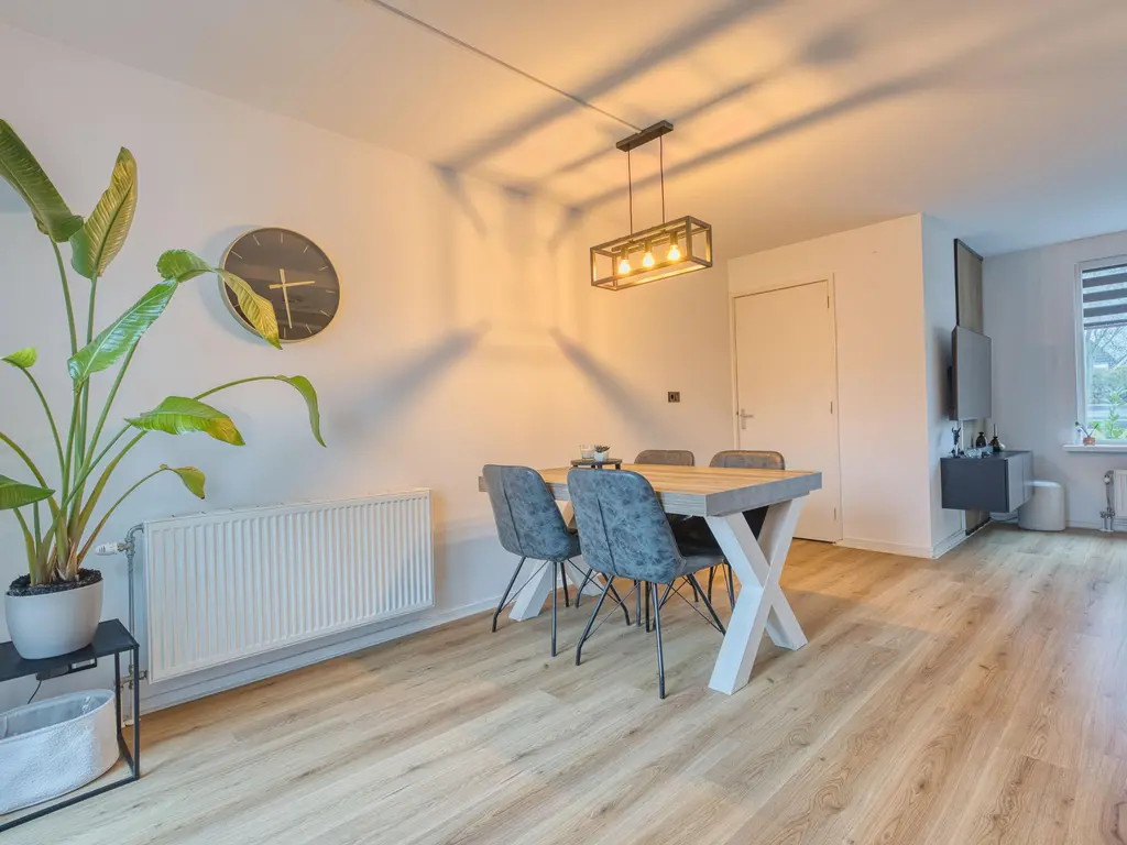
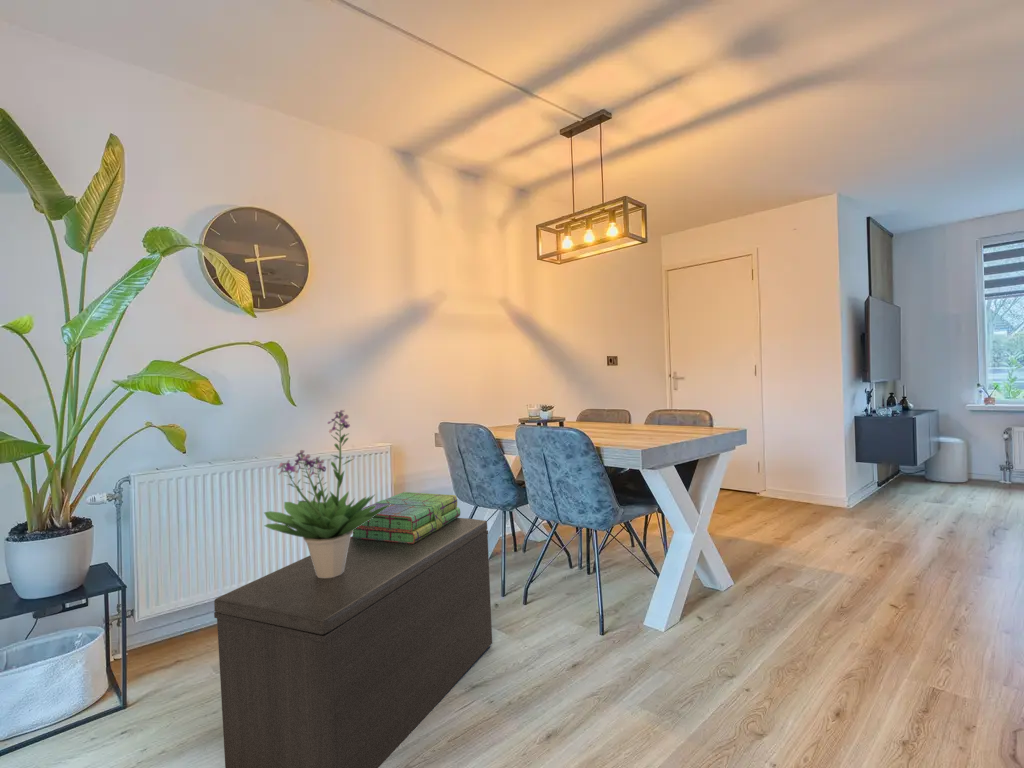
+ stack of books (407, 514)
+ potted plant (325, 490)
+ bench (379, 623)
